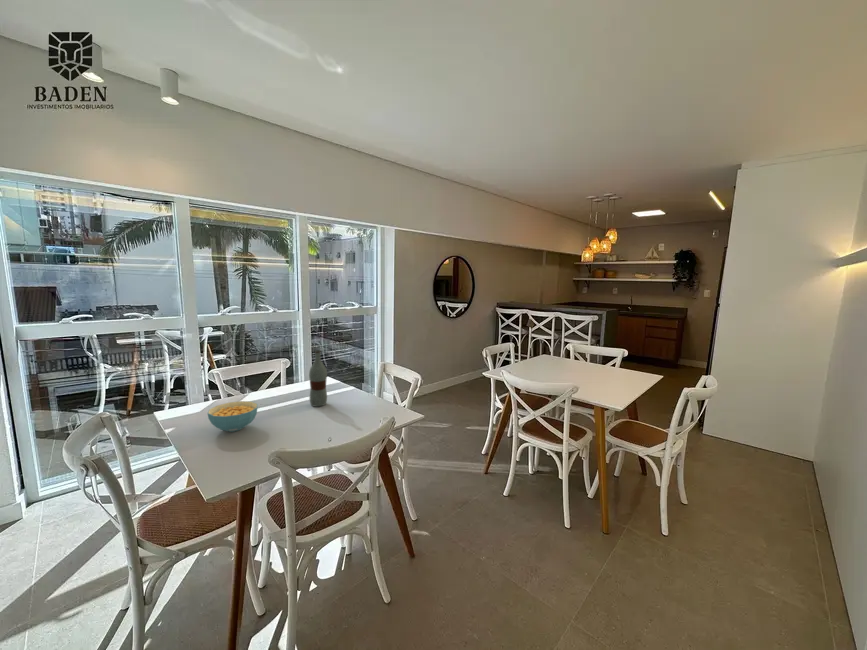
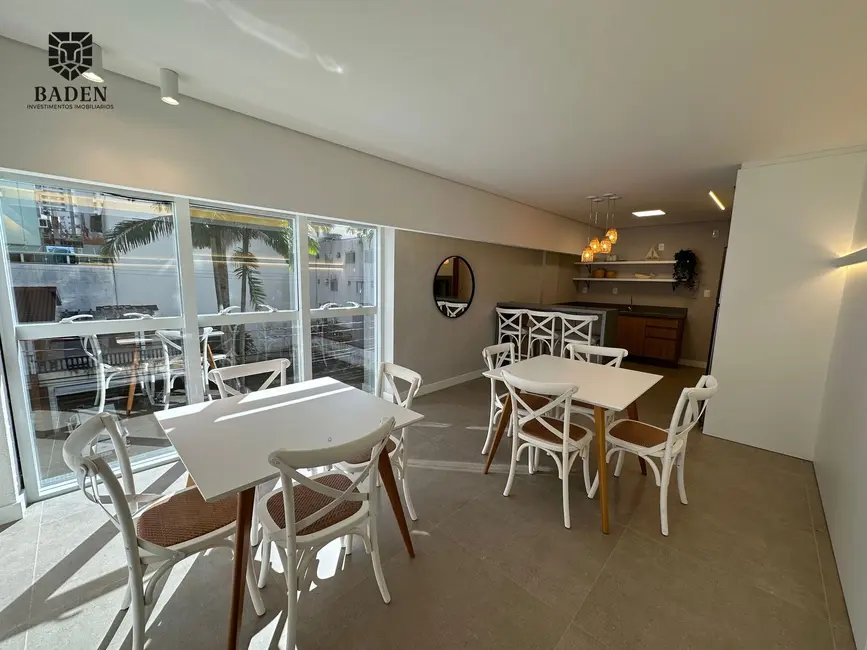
- cereal bowl (234, 418)
- bottle (318, 377)
